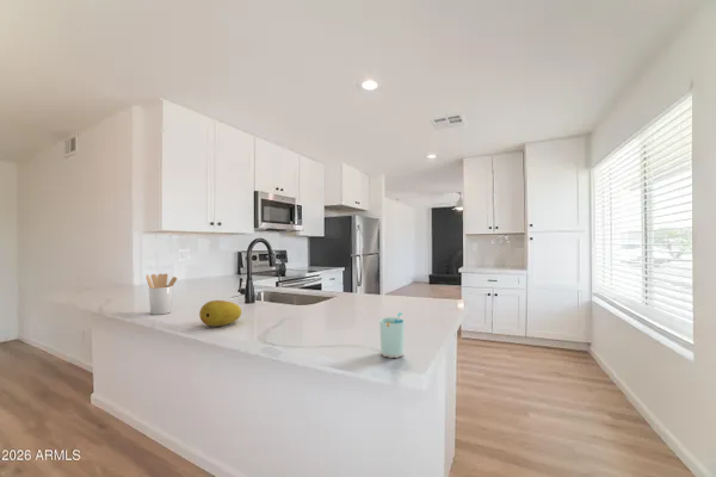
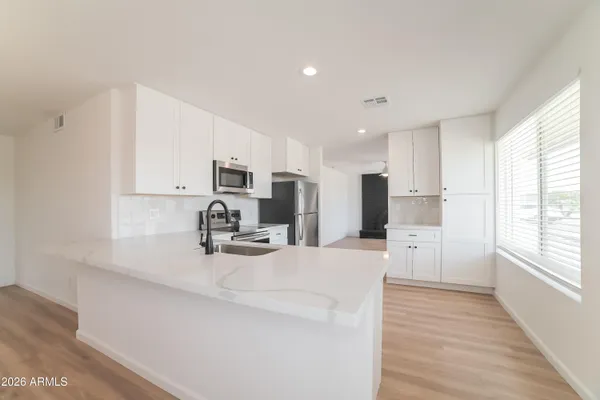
- utensil holder (160, 292)
- fruit (222, 311)
- cup (391, 334)
